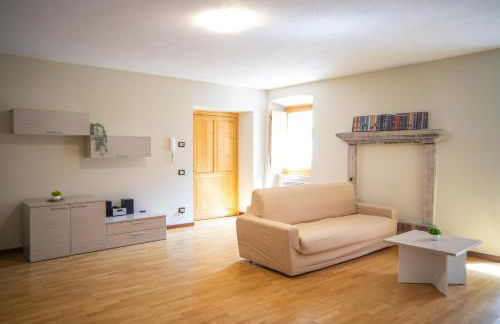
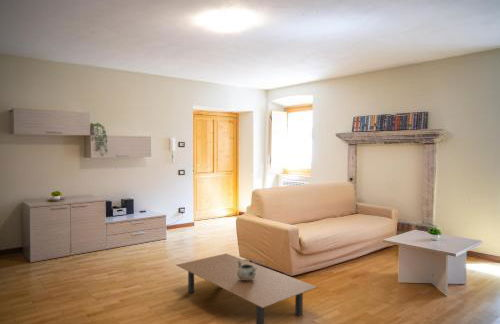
+ decorative bowl (246, 271)
+ coffee table (240, 288)
